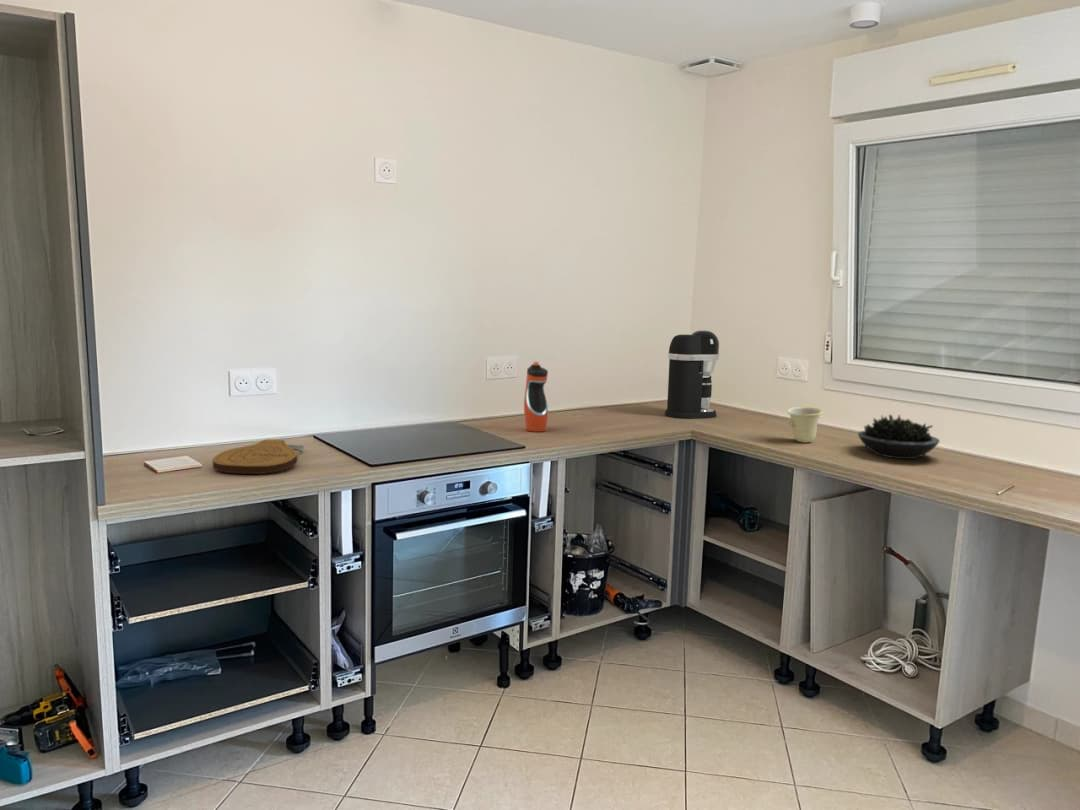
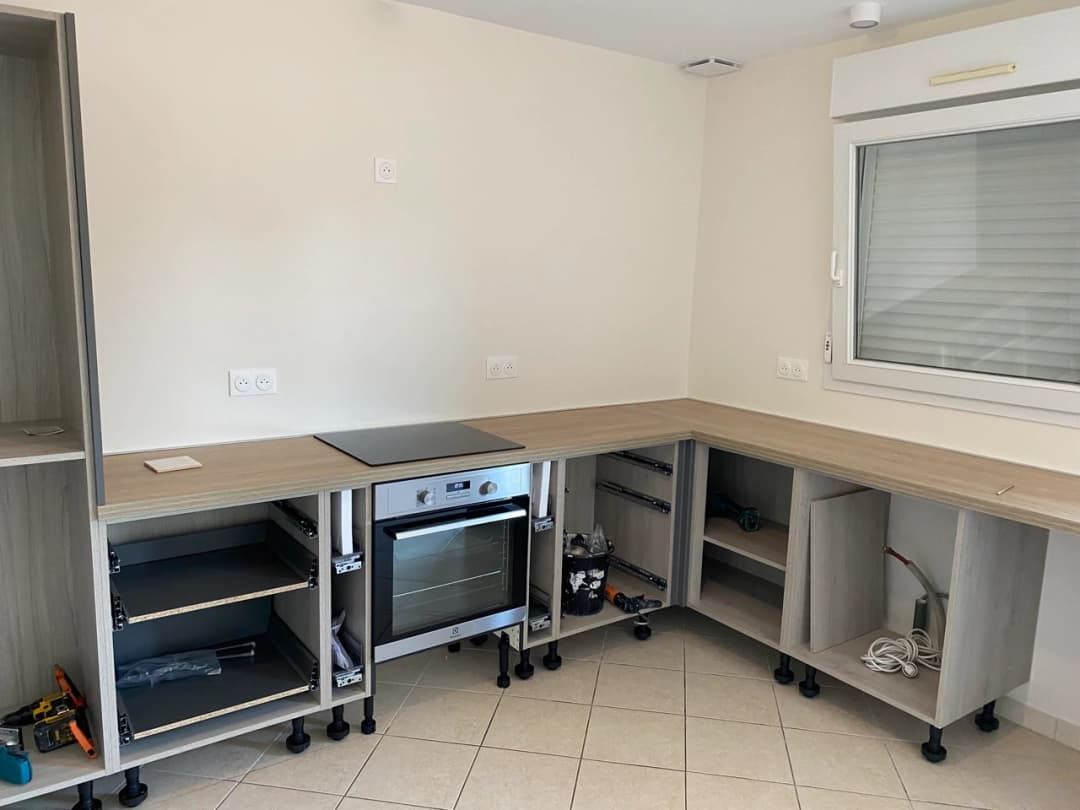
- key chain (267, 451)
- water bottle (536, 396)
- coffee maker (692, 373)
- cup (803, 425)
- succulent plant (898, 435)
